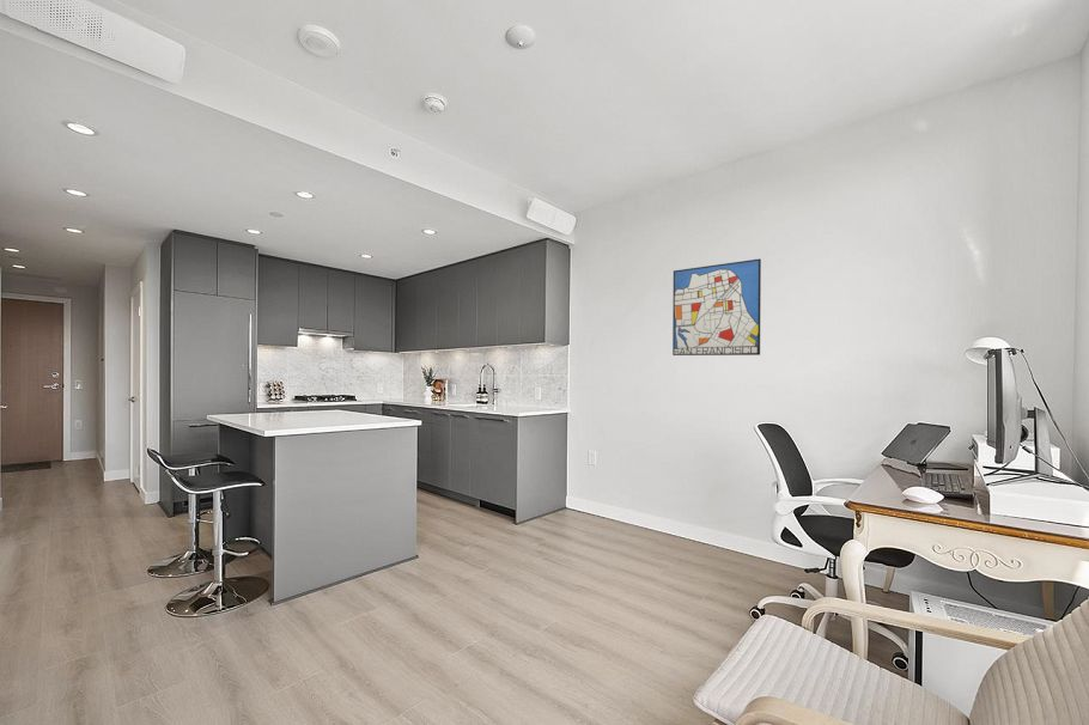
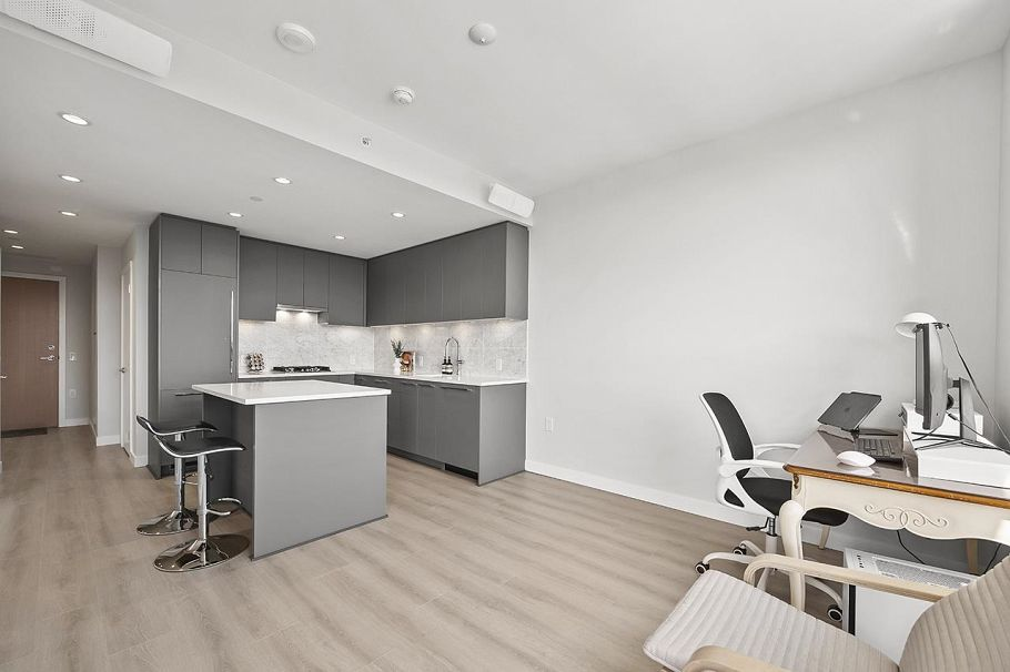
- wall art (713, 310)
